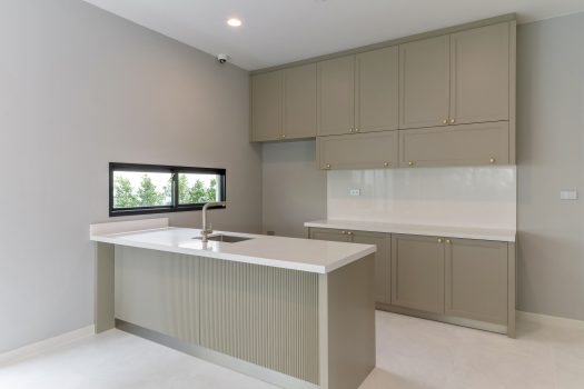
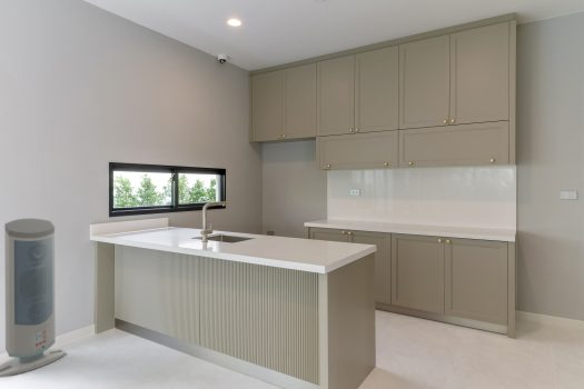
+ air purifier (30, 290)
